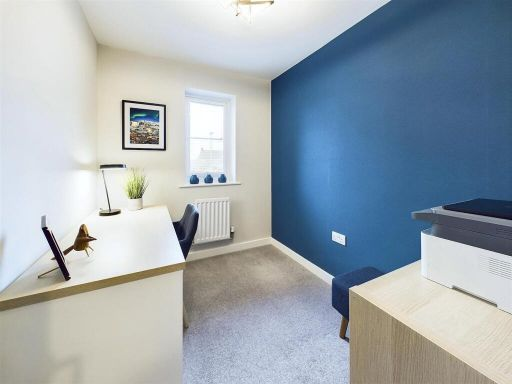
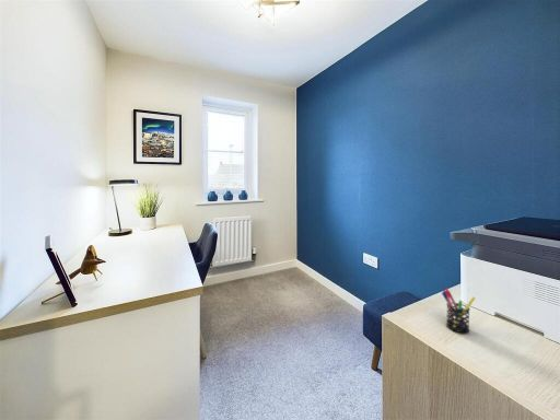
+ pen holder (456, 310)
